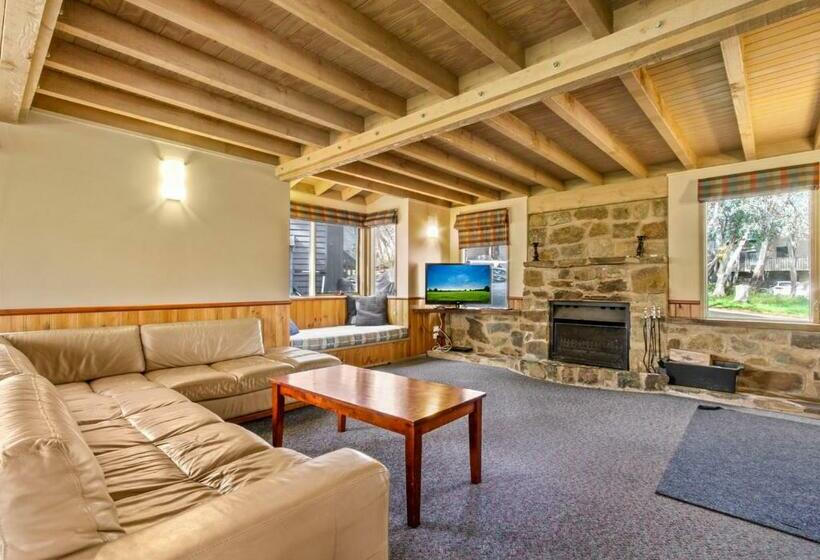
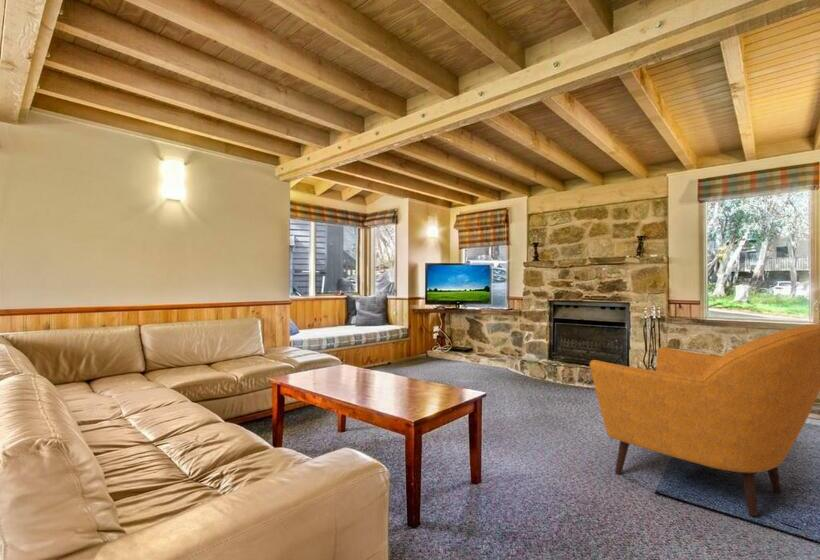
+ armchair (715, 402)
